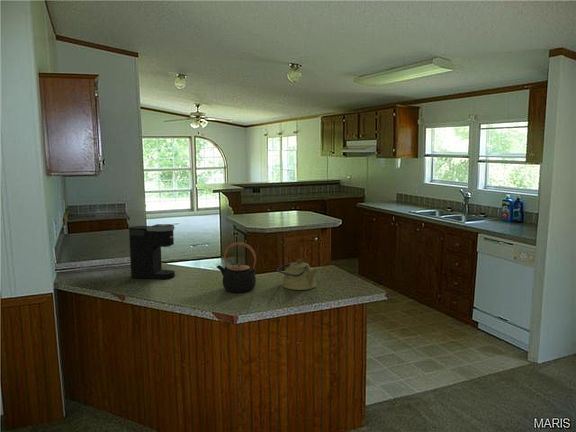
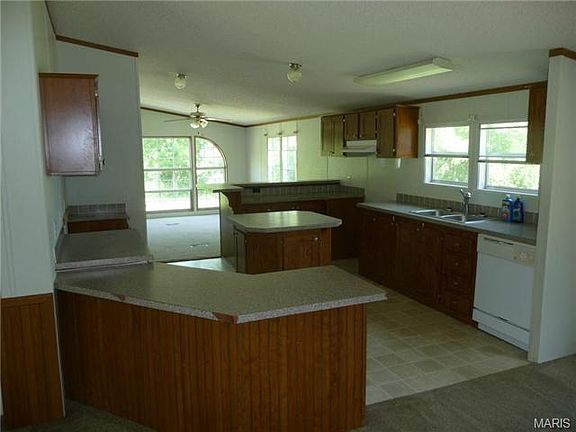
- coffee maker (152, 251)
- teapot (236, 265)
- kettle (301, 273)
